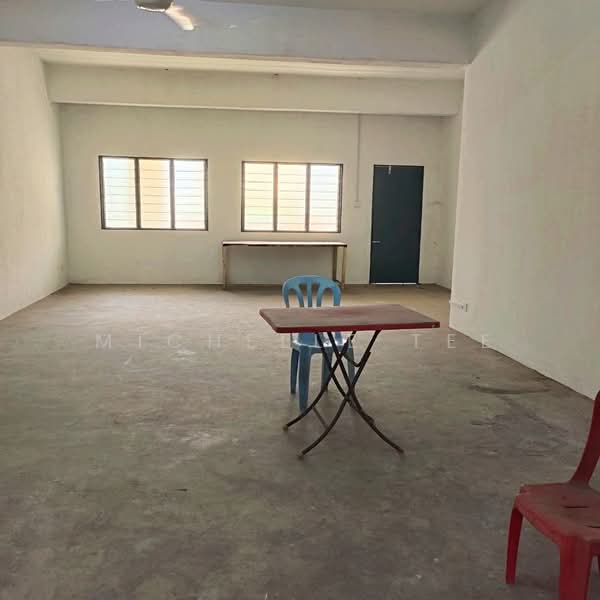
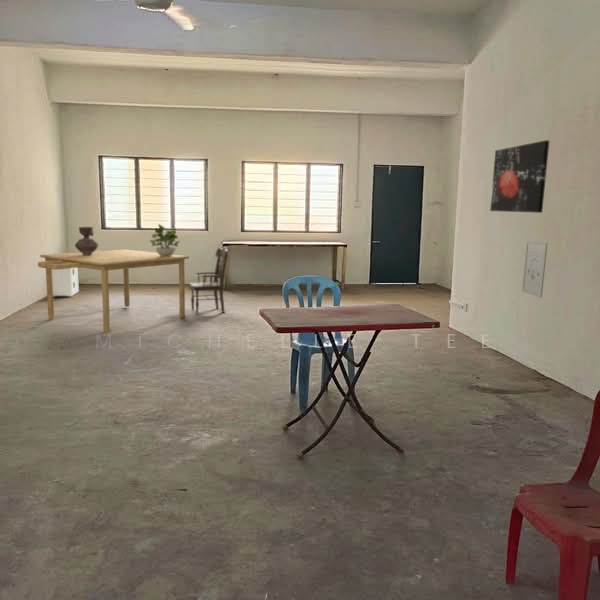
+ wall art (534, 268)
+ dining table (106, 288)
+ wall art (516, 179)
+ air purifier (63, 279)
+ dining chair (210, 279)
+ potted plant (165, 240)
+ vessel (86, 240)
